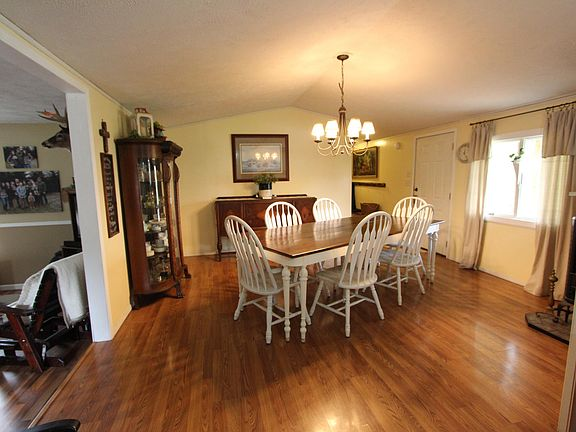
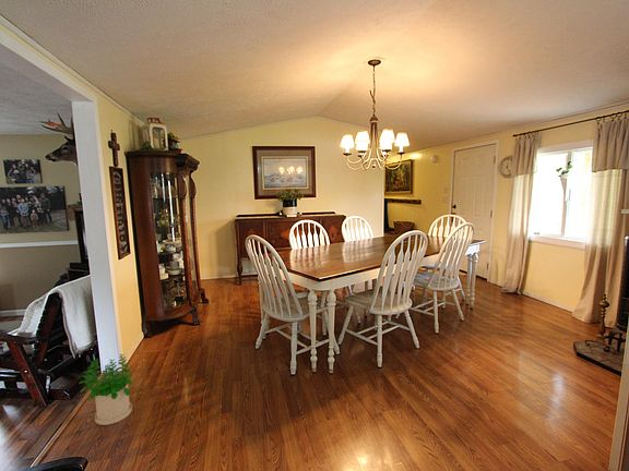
+ potted plant (109, 388)
